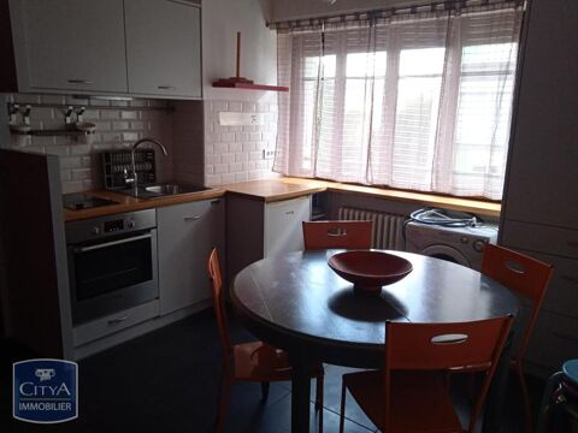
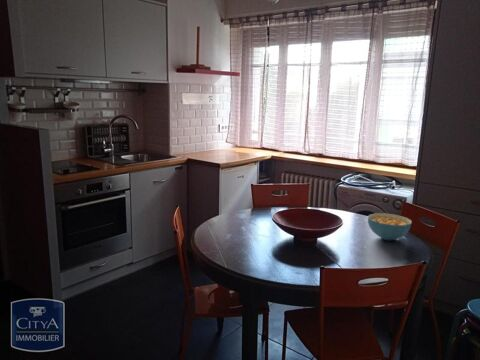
+ cereal bowl (388, 228)
